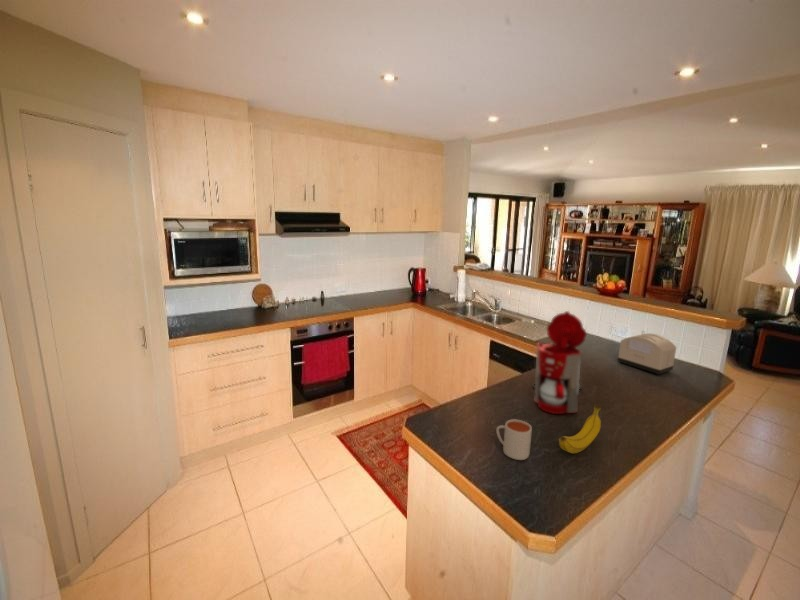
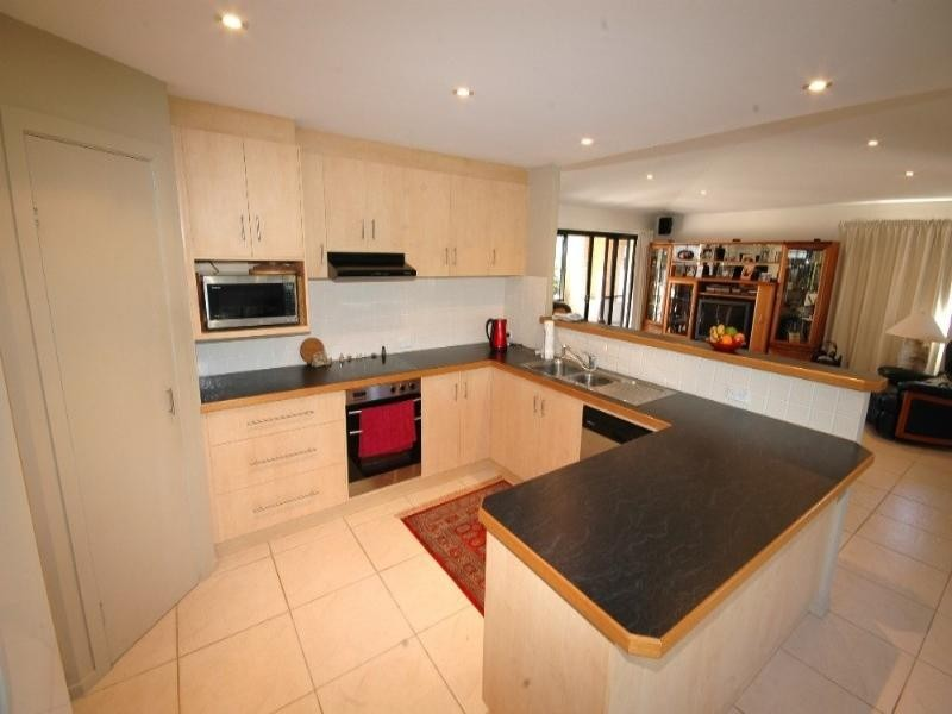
- mug (512, 438)
- coffee maker (559, 354)
- toaster (650, 349)
- fruit (581, 430)
